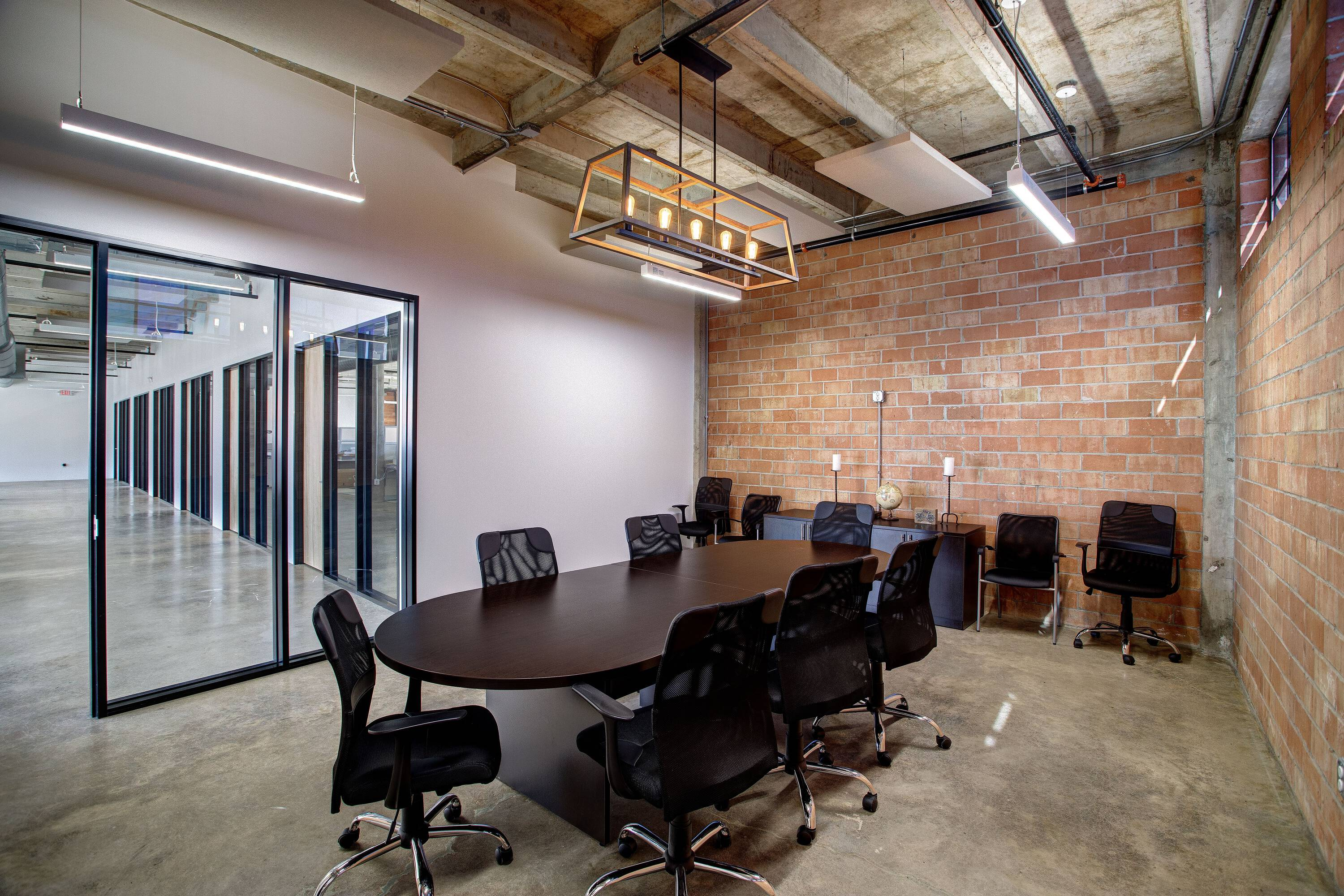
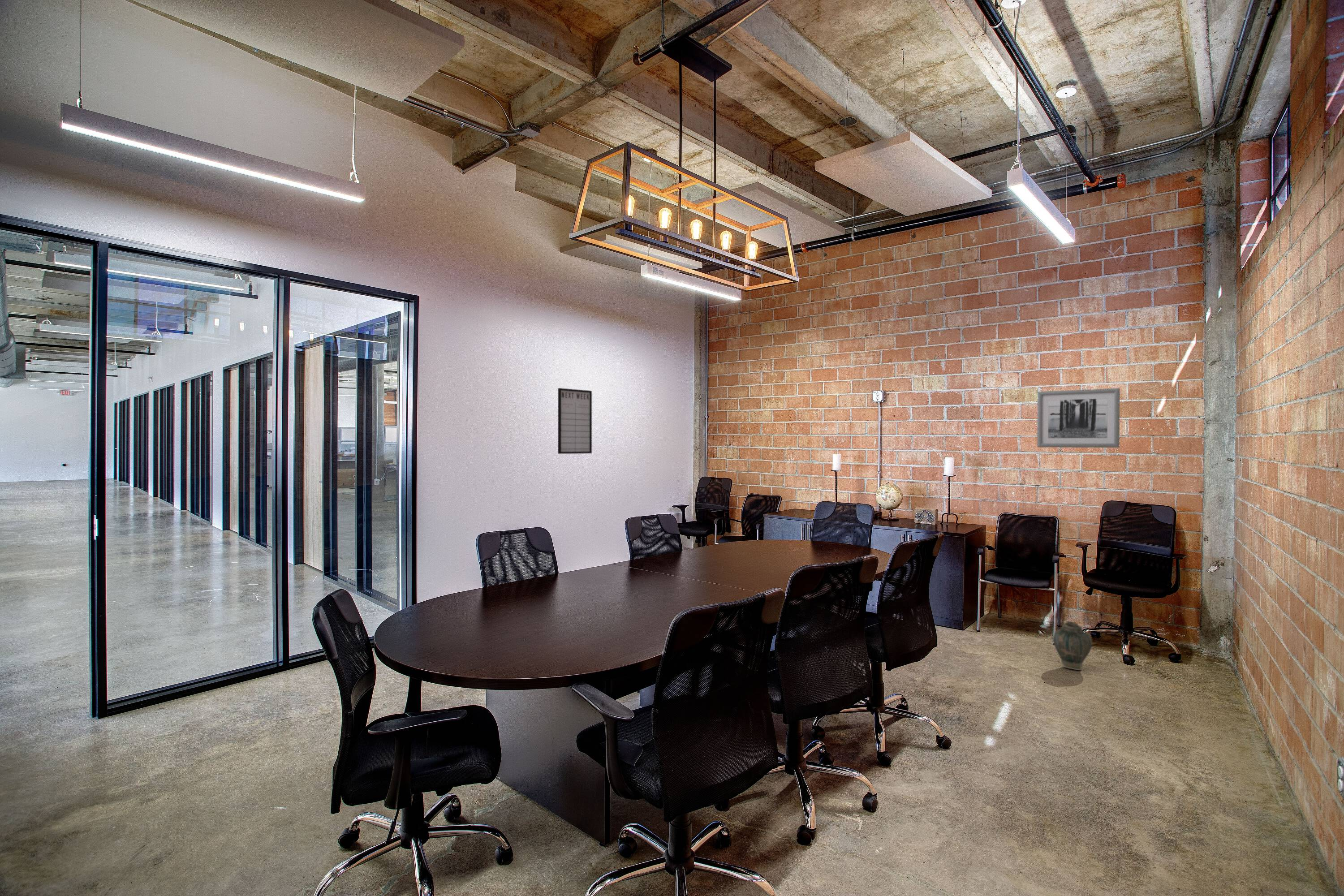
+ writing board (575, 422)
+ wall art (1077, 418)
+ vase (1072, 646)
